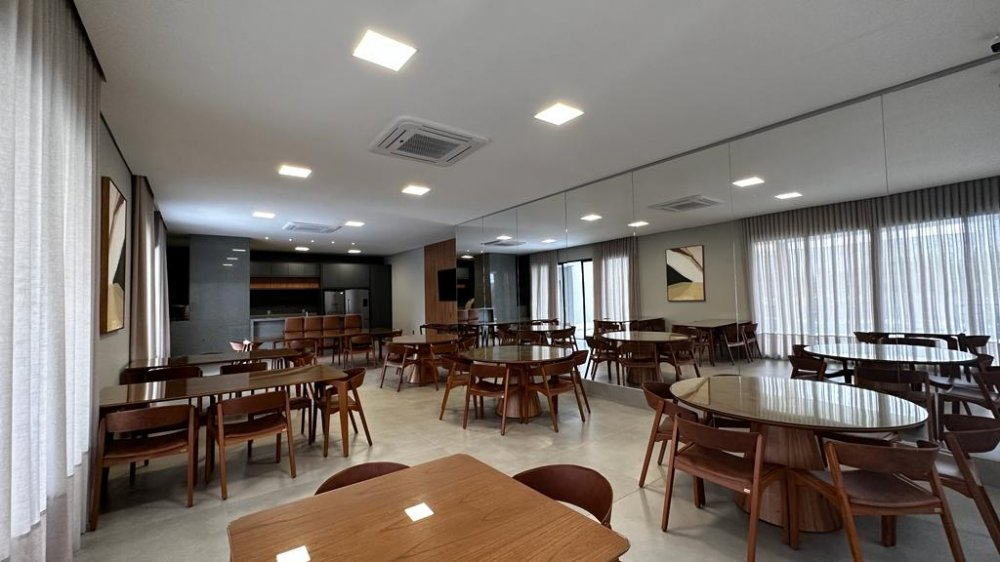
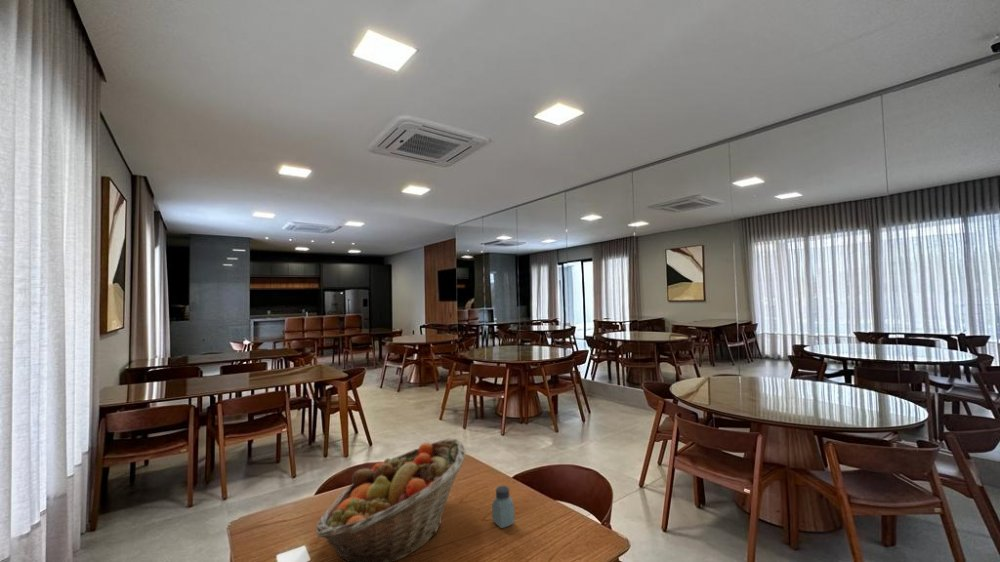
+ saltshaker (503, 505)
+ fruit basket (398, 492)
